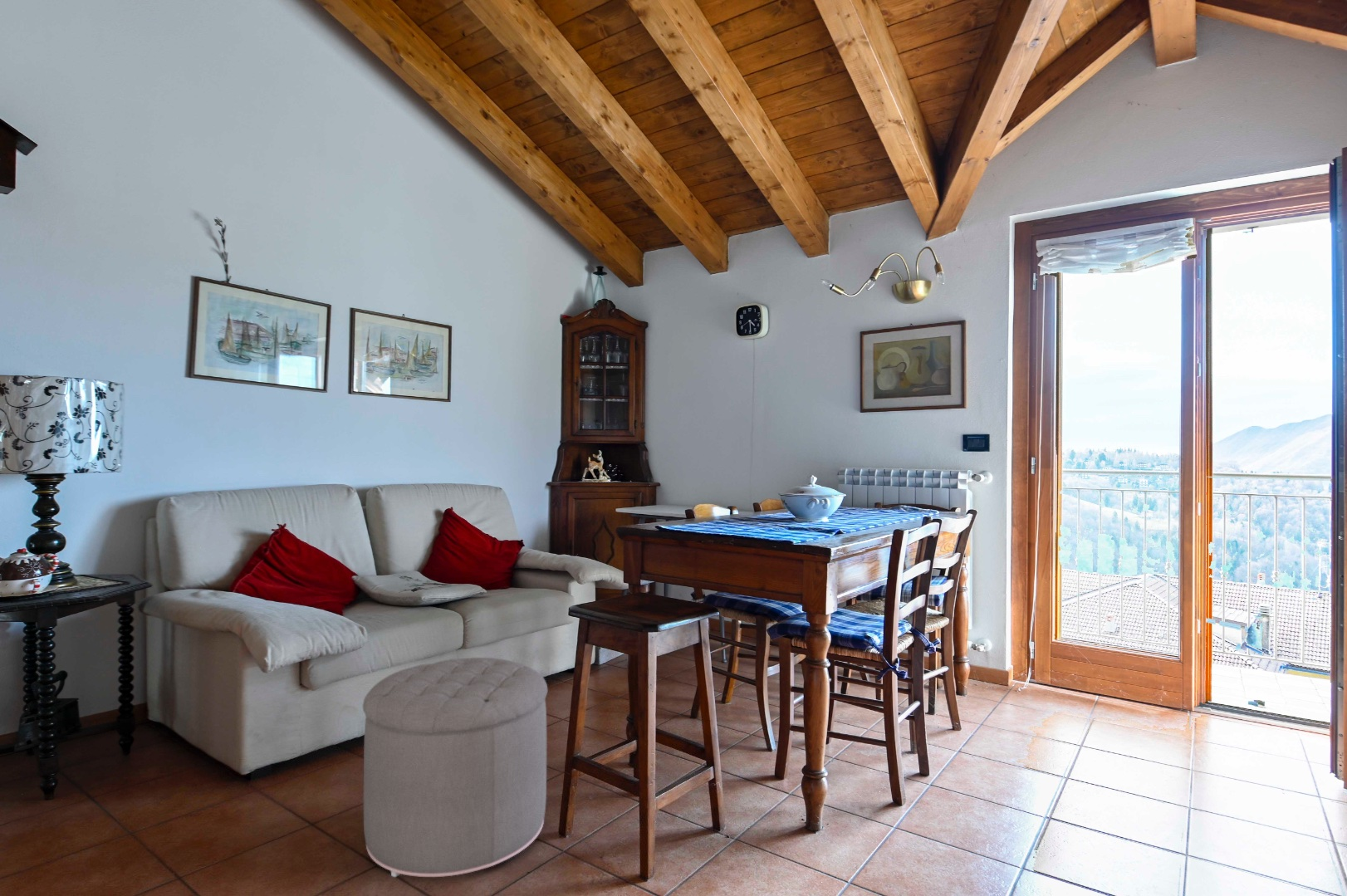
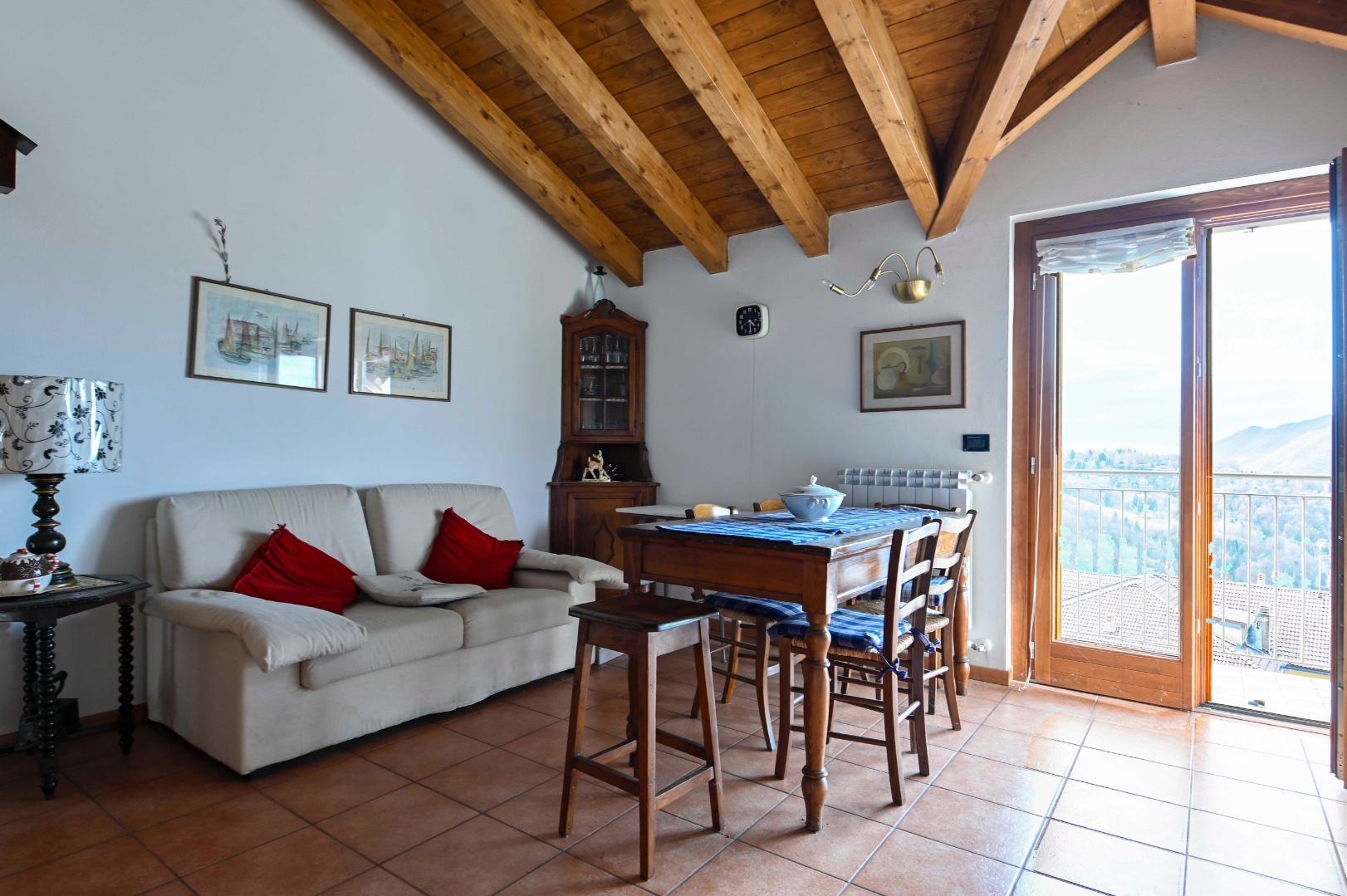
- ottoman (458, 755)
